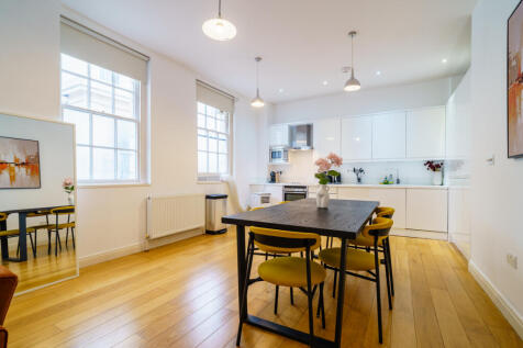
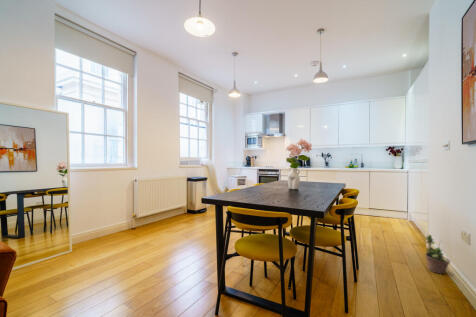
+ potted plant (437, 252)
